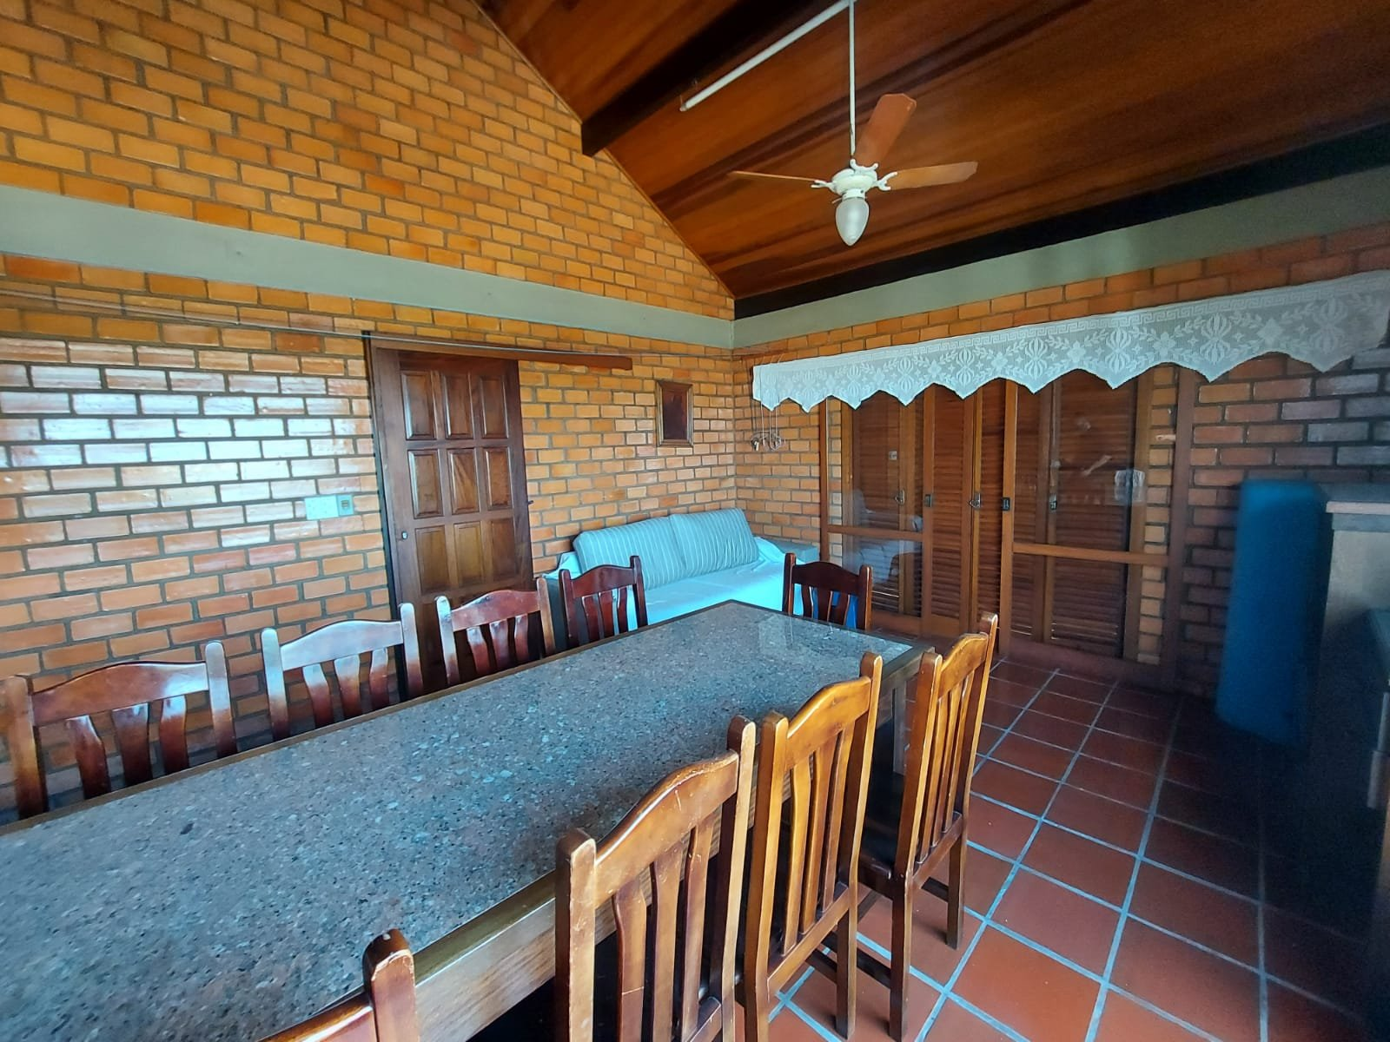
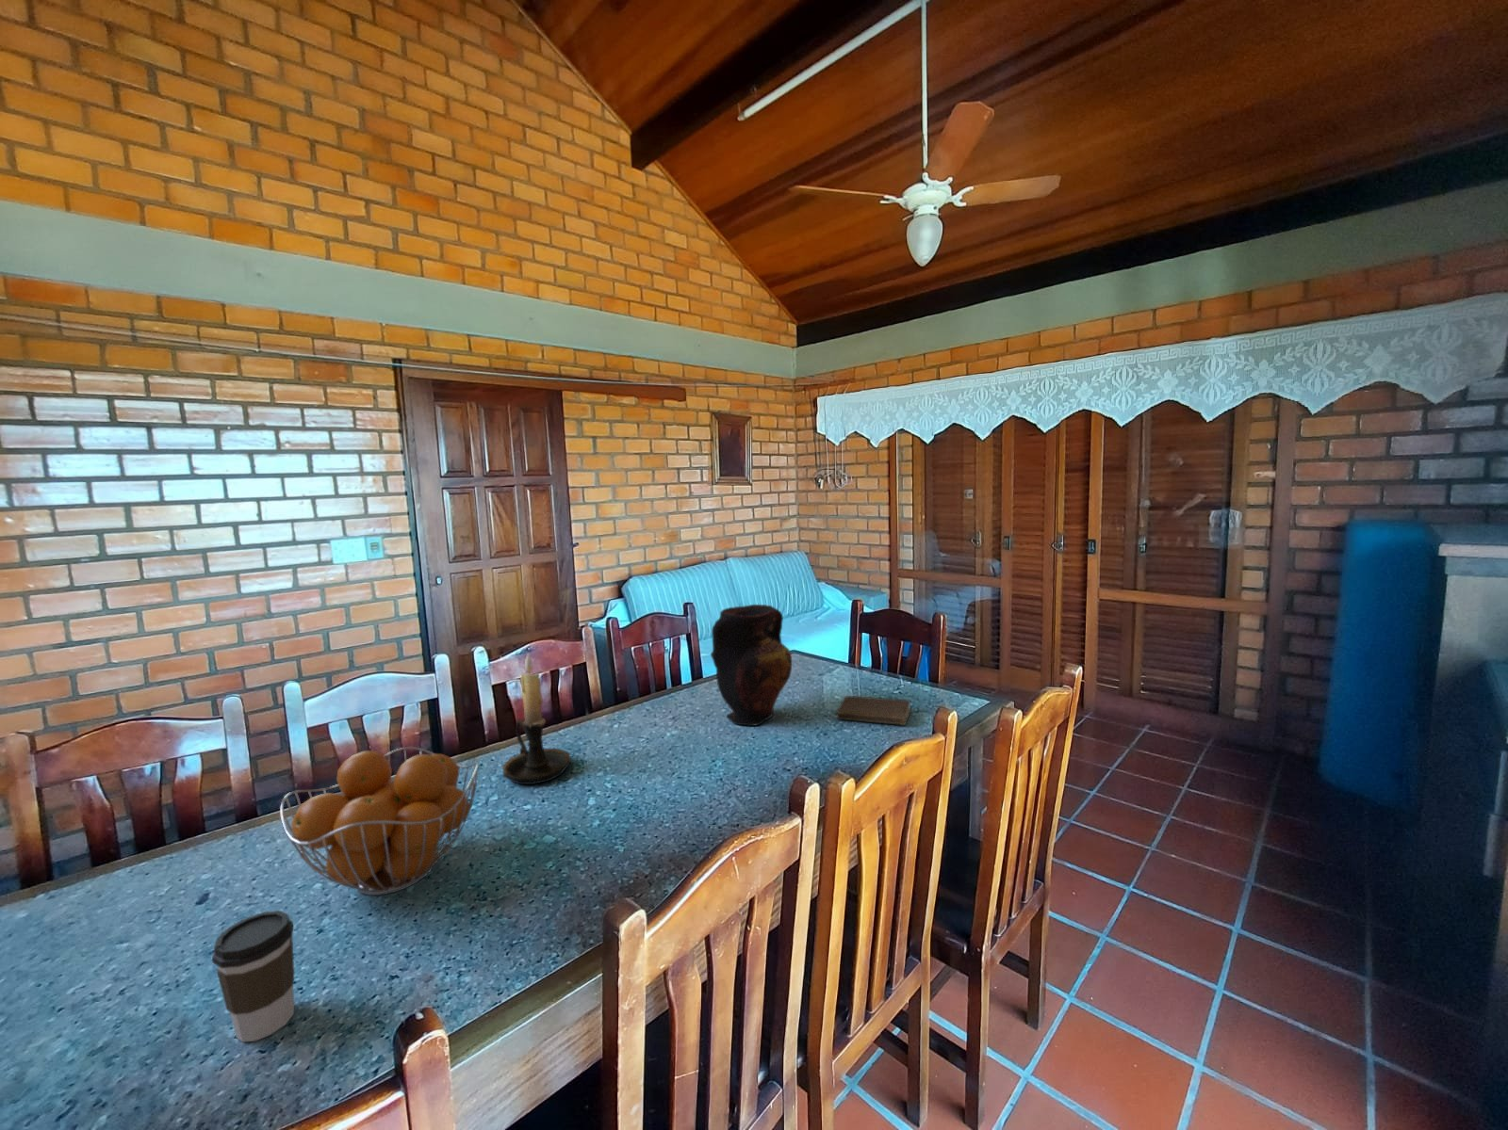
+ book (874, 712)
+ candle holder (528, 710)
+ vase (749, 664)
+ fruit basket (389, 815)
+ coffee cup (259, 976)
